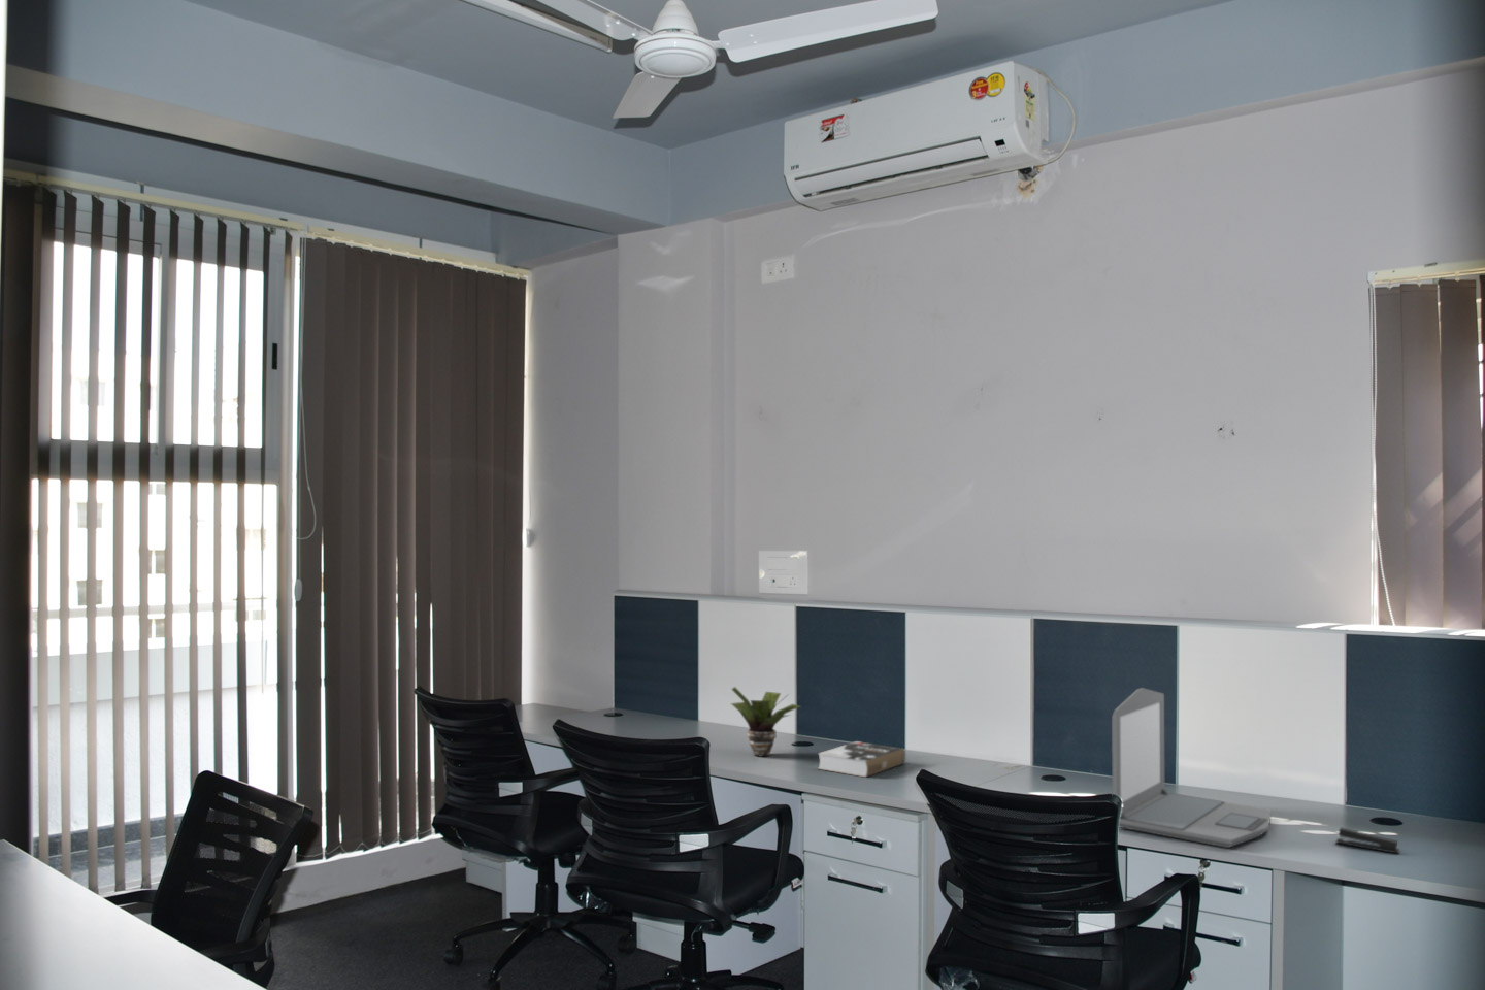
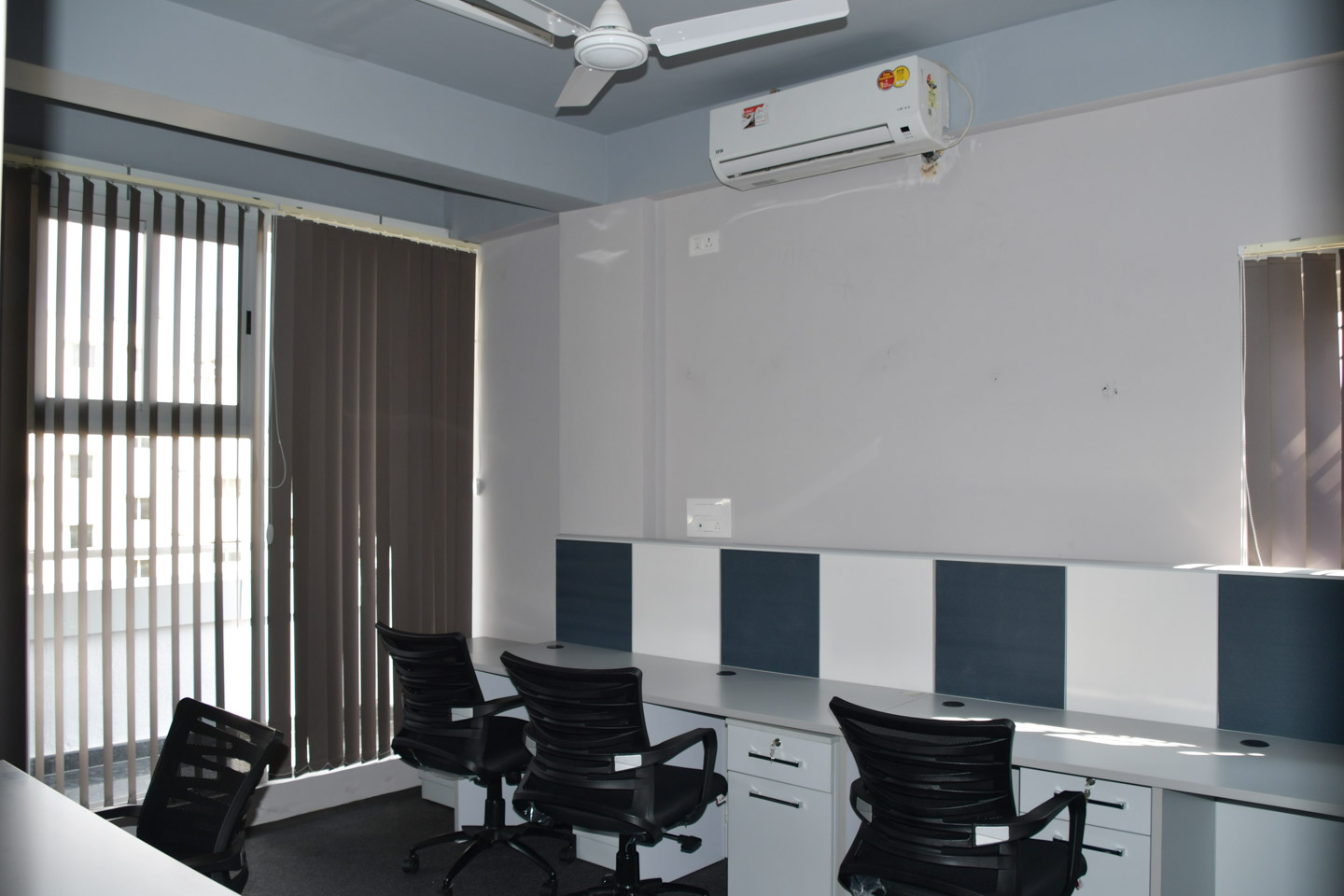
- book (861, 758)
- laptop (1163, 759)
- potted plant (761, 722)
- stapler (1368, 840)
